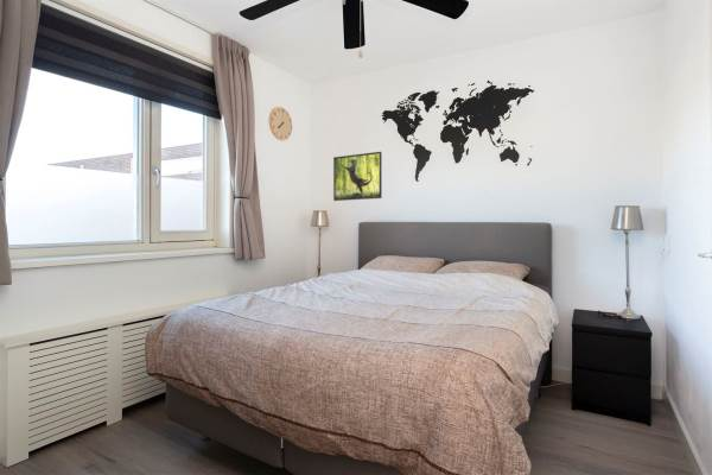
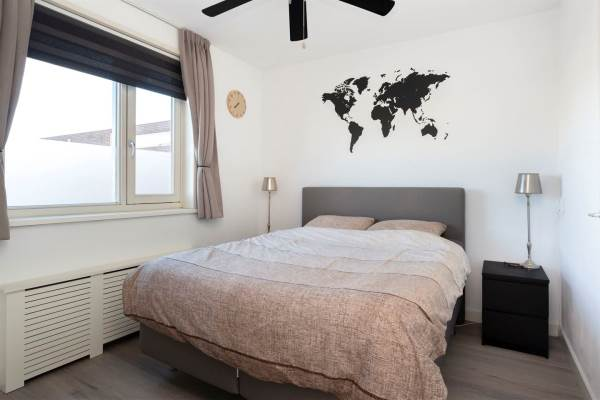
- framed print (356, 177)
